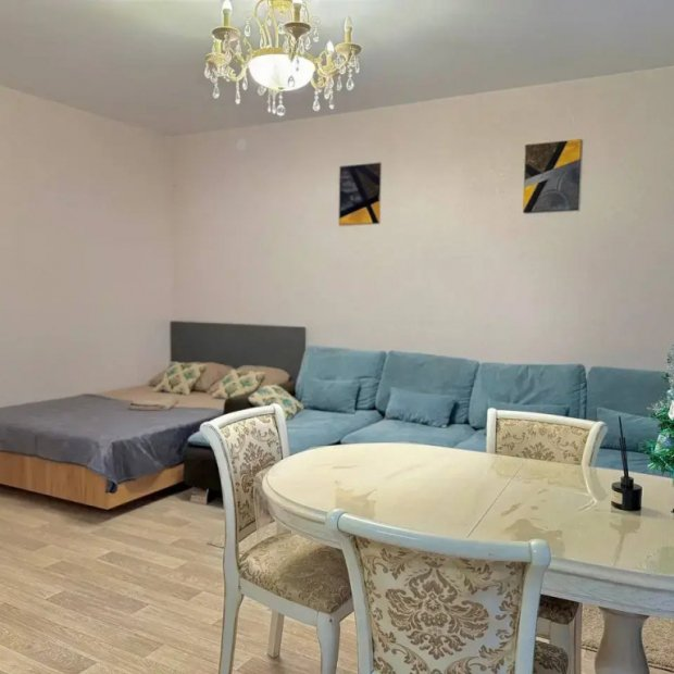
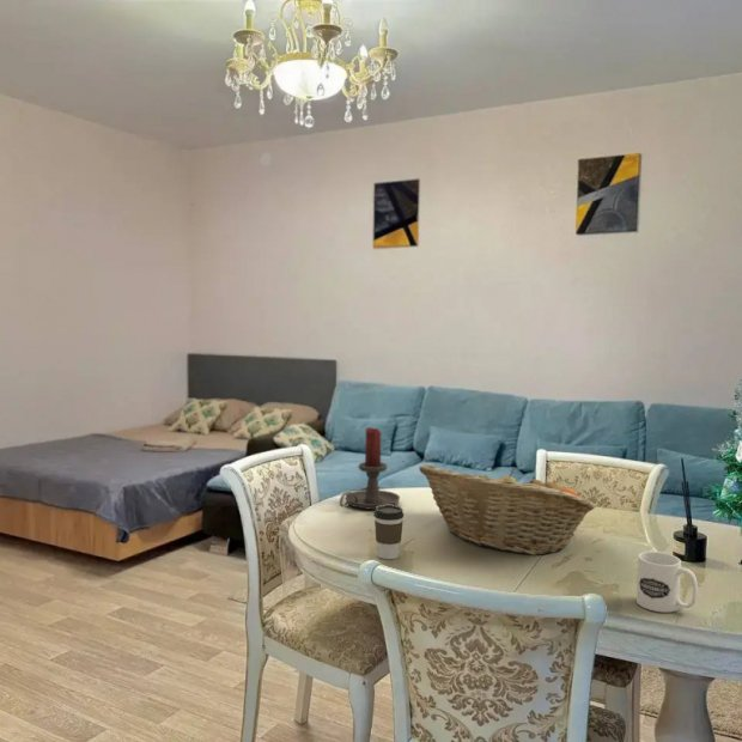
+ fruit basket (503, 499)
+ candle holder (366, 467)
+ coffee cup (388, 531)
+ mug (667, 583)
